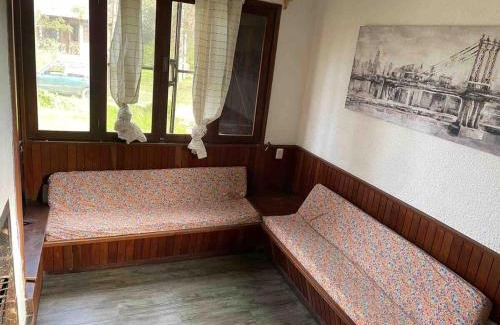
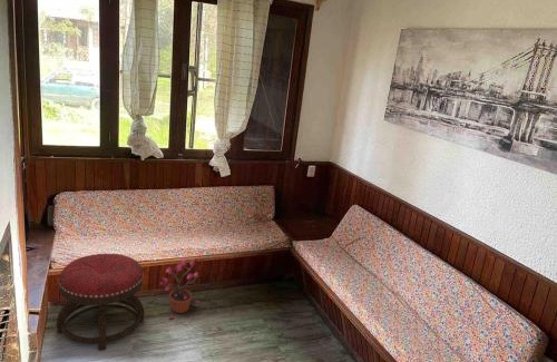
+ potted plant (182, 287)
+ ottoman (101, 295)
